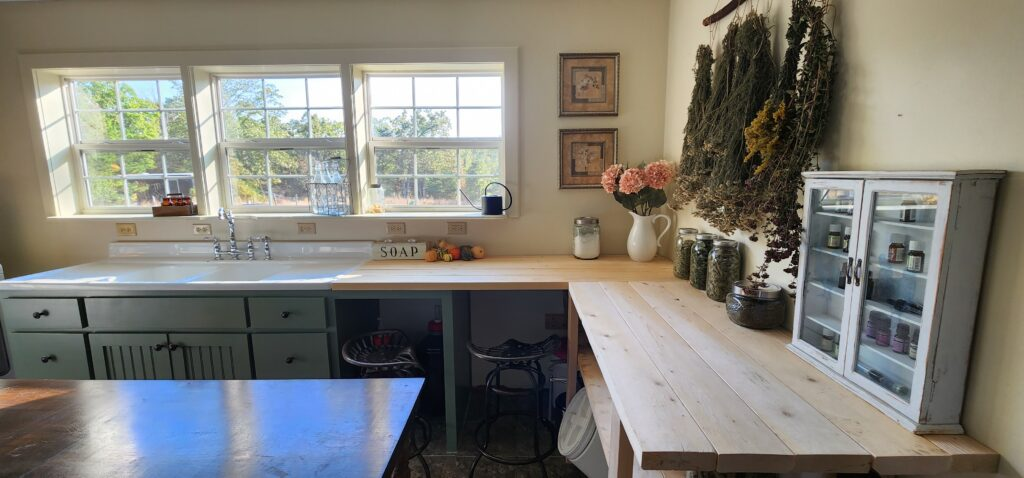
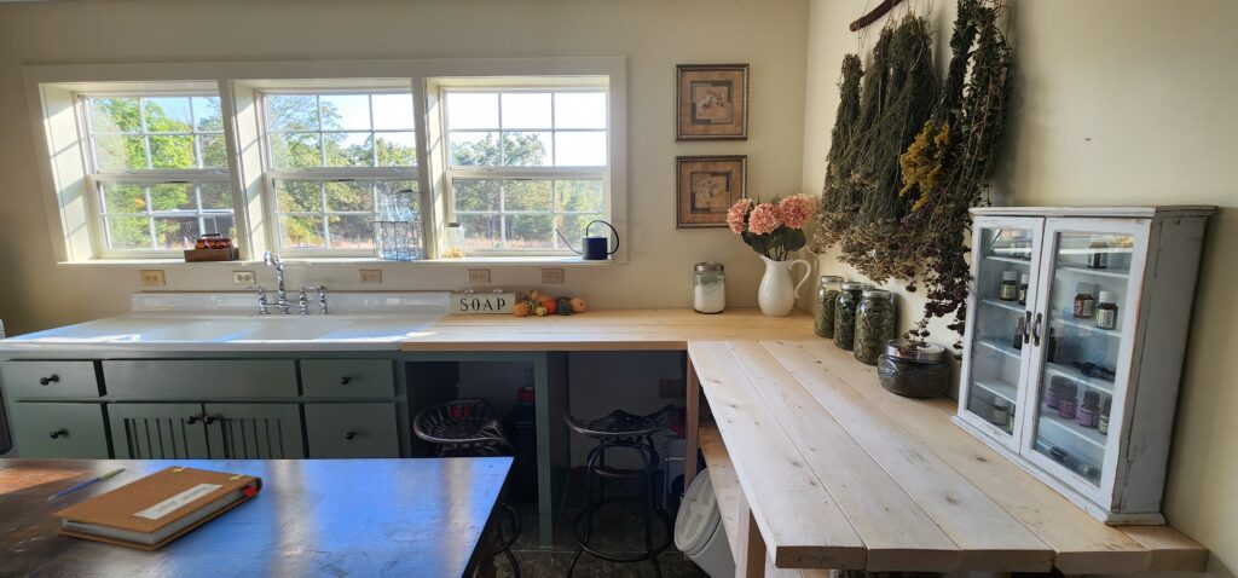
+ notebook (168, 501)
+ pen (89, 482)
